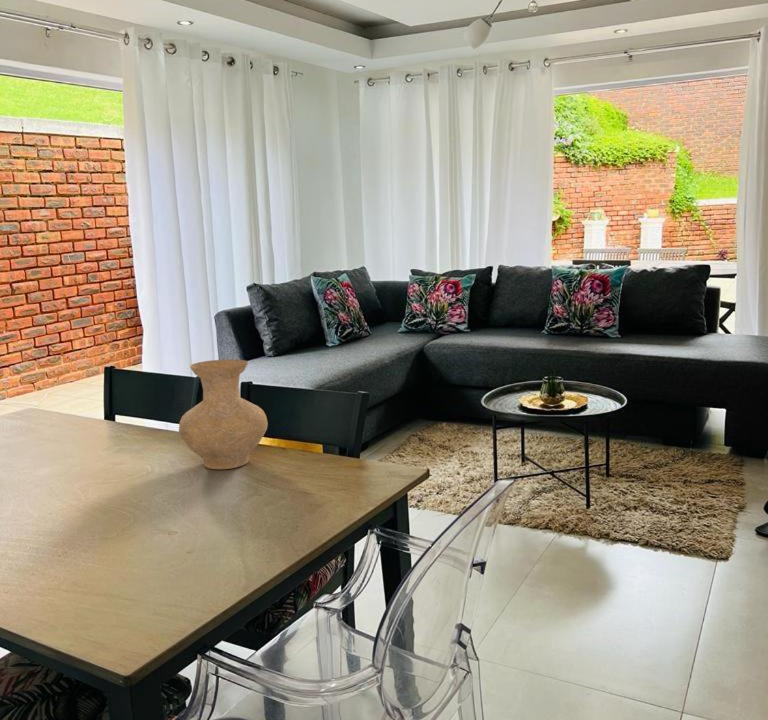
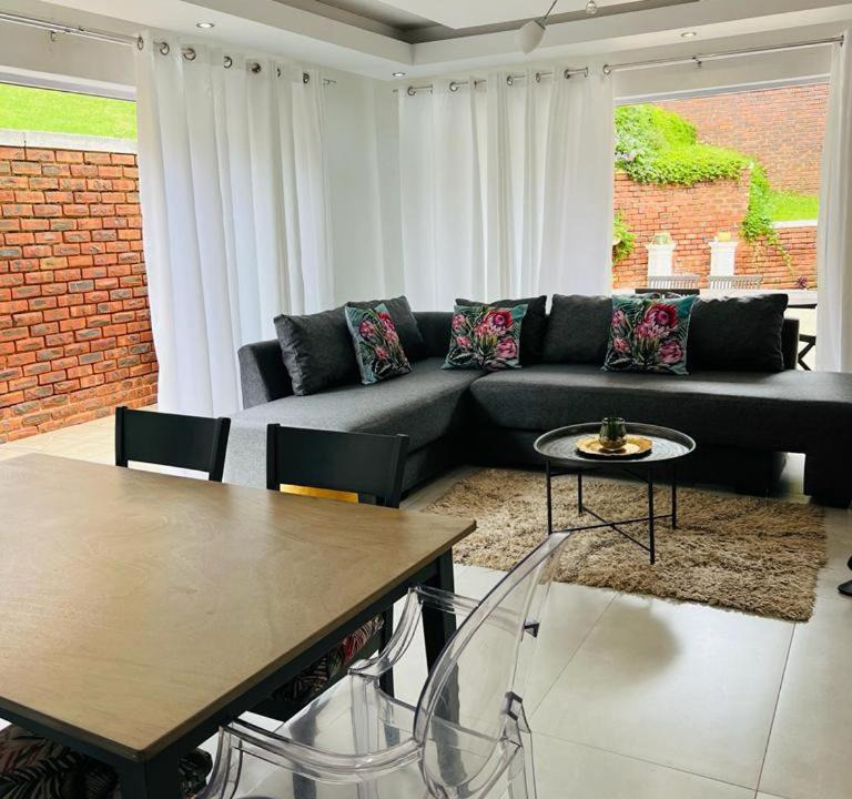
- vase (222, 413)
